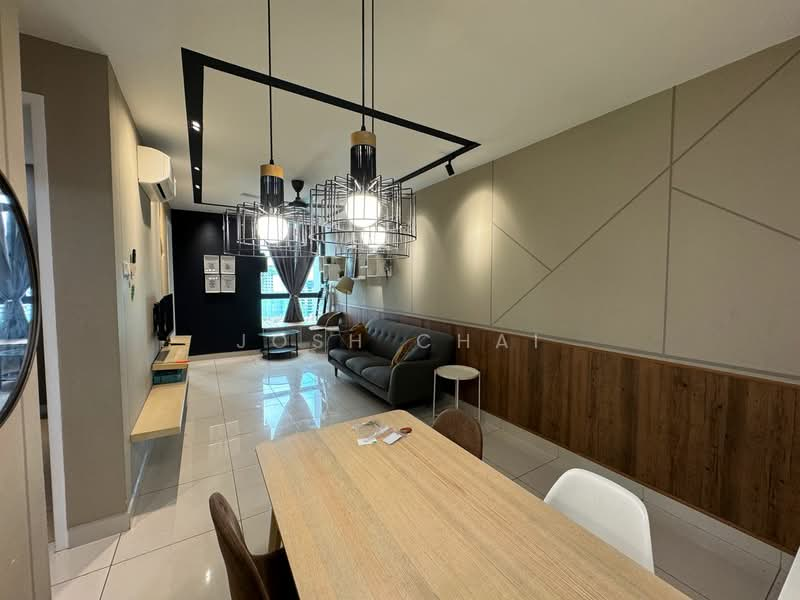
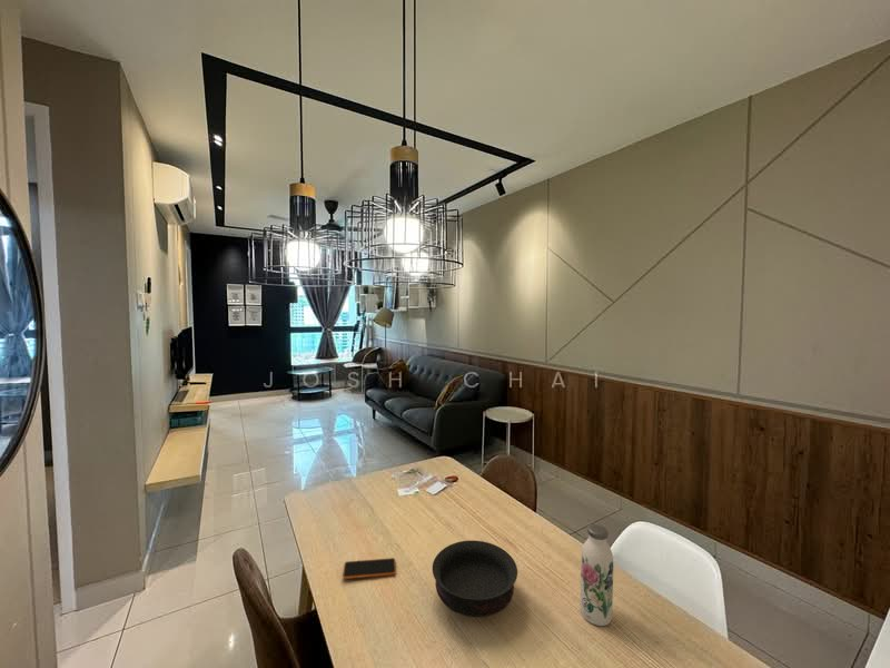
+ smartphone (369, 568)
+ water bottle (596, 571)
+ bowl (474, 582)
